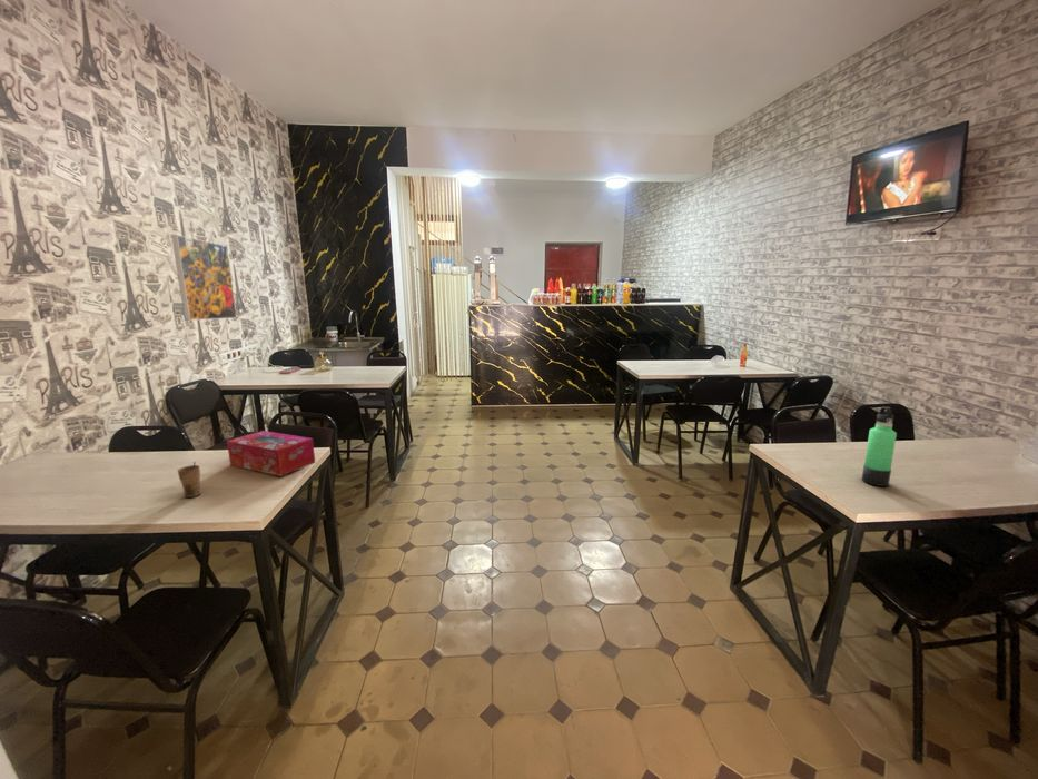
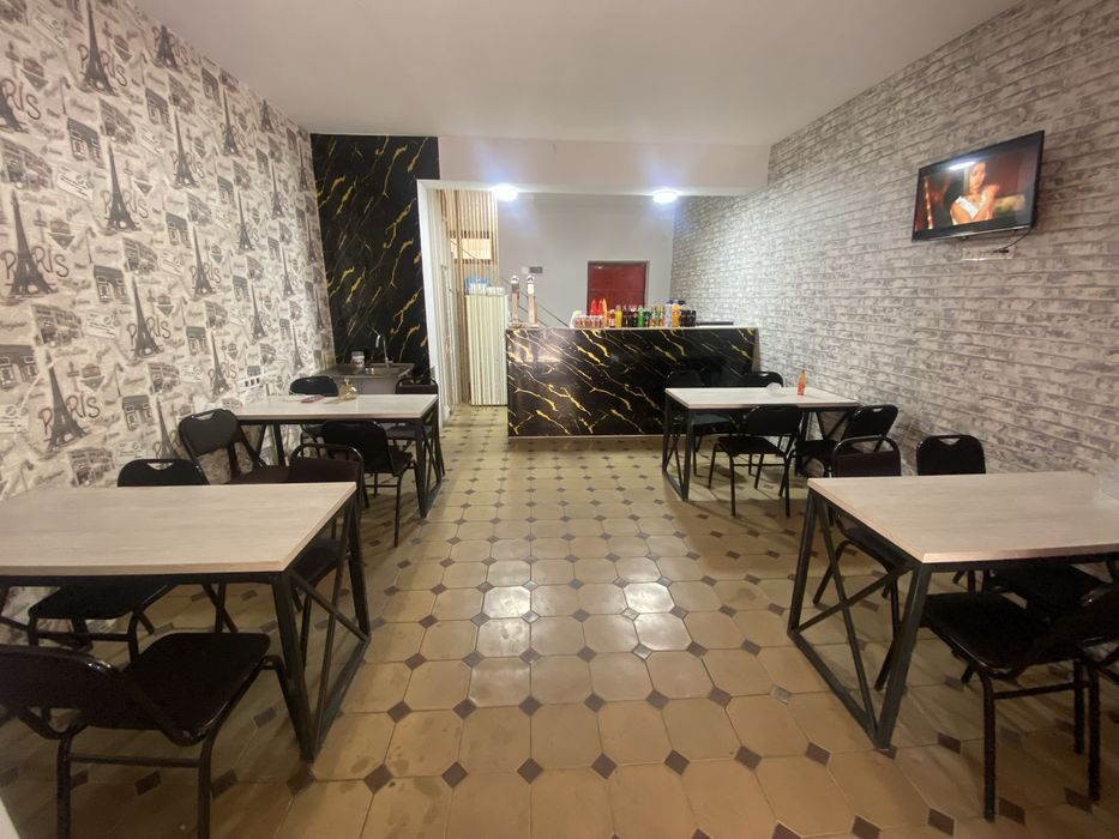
- tissue box (271, 452)
- thermos bottle (880, 444)
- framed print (207, 280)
- cup (190, 477)
